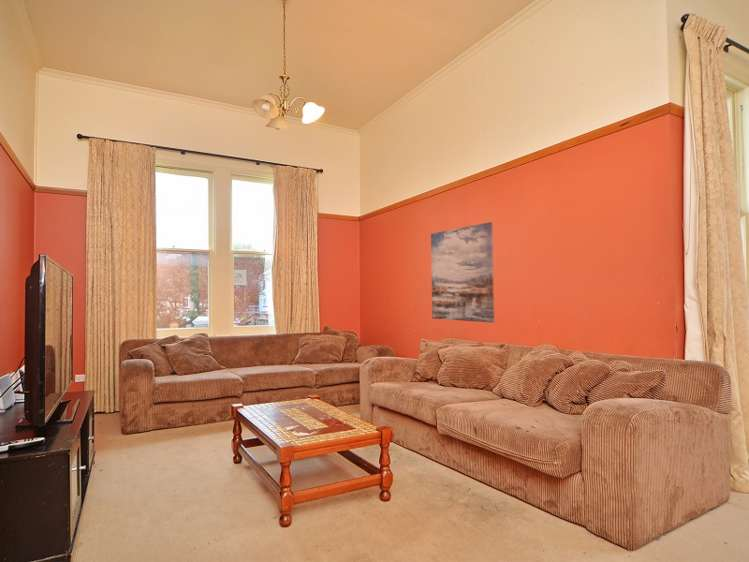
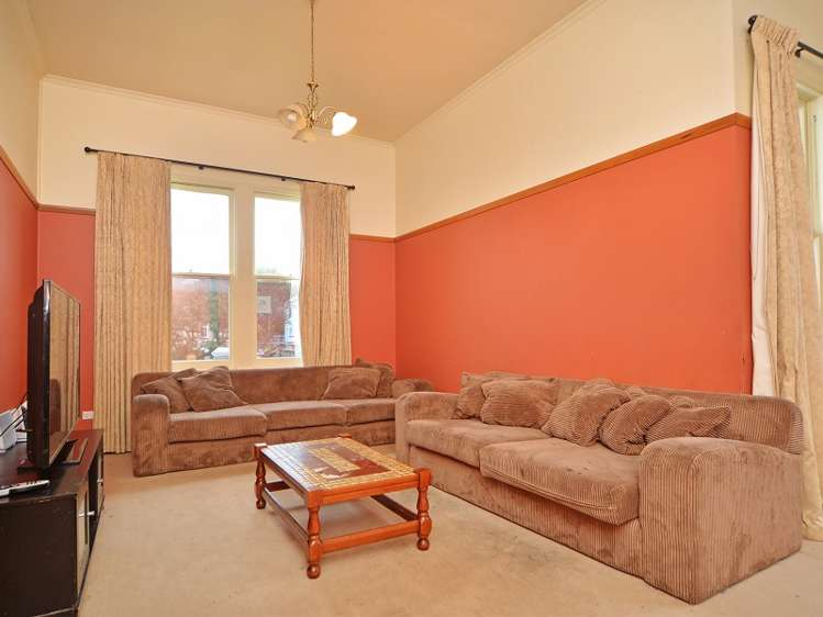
- wall art (459, 274)
